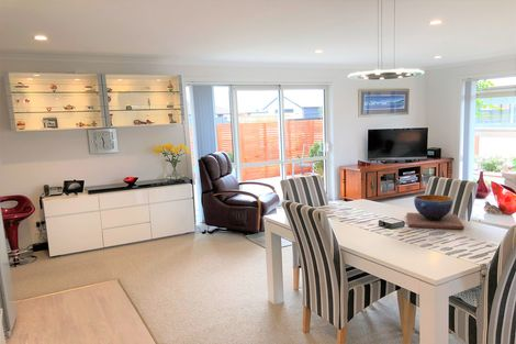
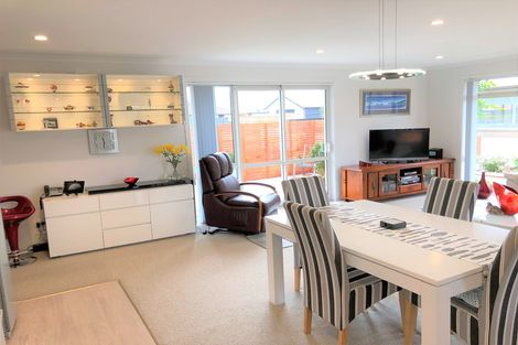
- decorative bowl (433, 209)
